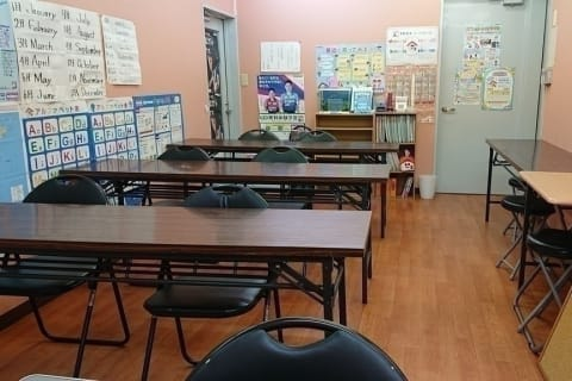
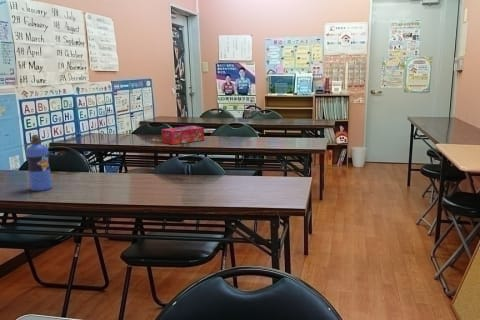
+ tissue box (183, 134)
+ water bottle (38, 162)
